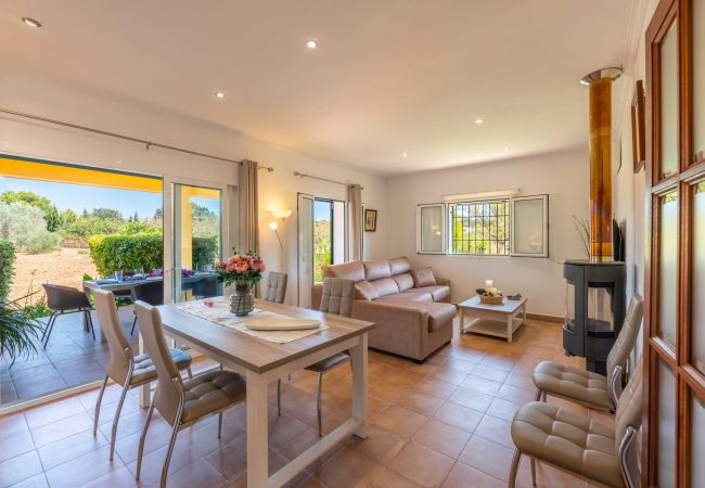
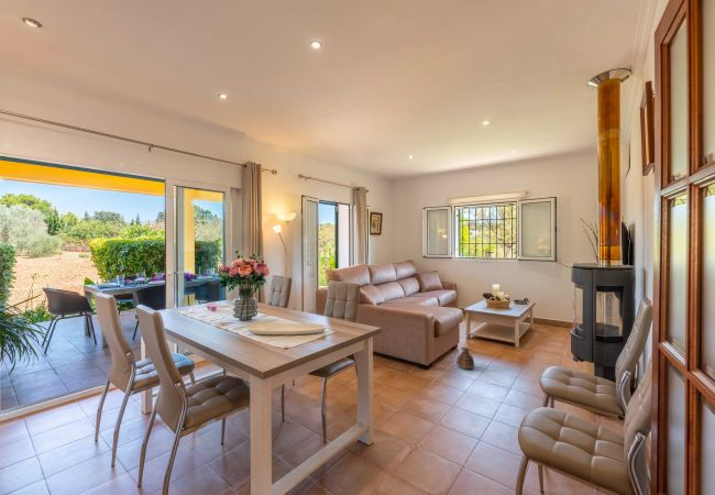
+ ceramic jug (464, 355)
